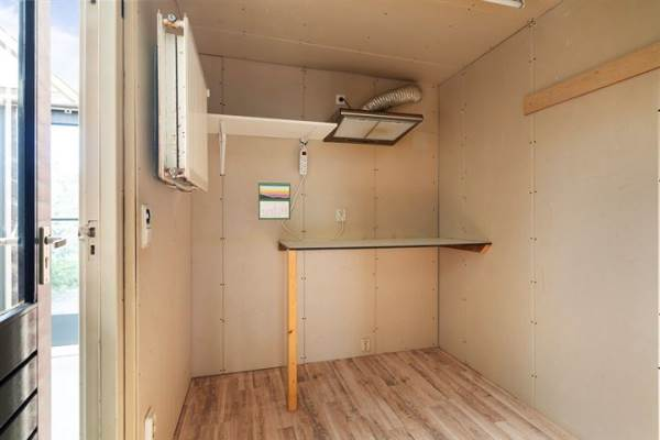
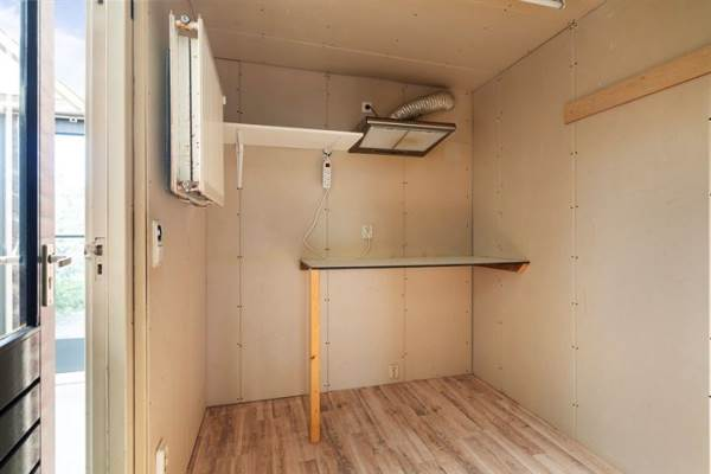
- calendar (274, 200)
